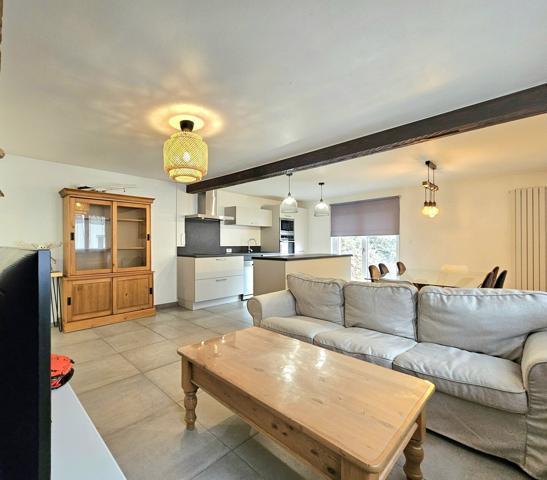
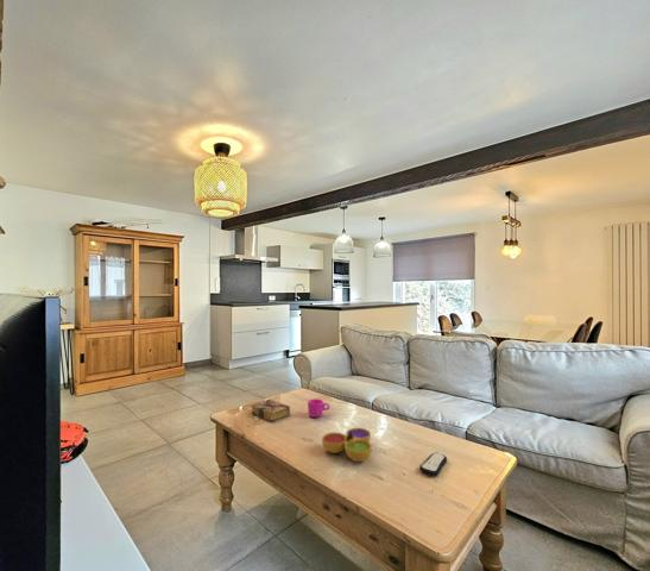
+ book (270, 409)
+ remote control (434, 463)
+ mug (317, 407)
+ decorative bowl (346, 440)
